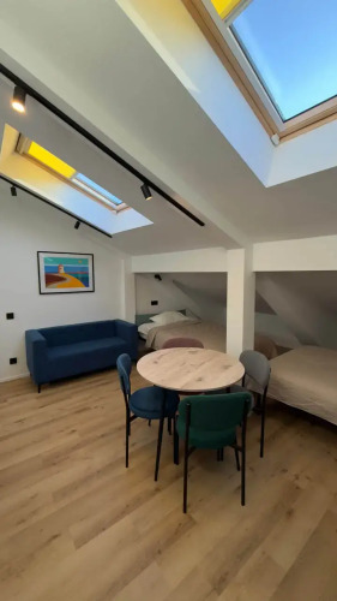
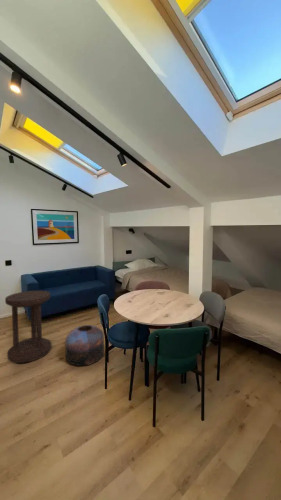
+ pouf (85, 341)
+ side table (31, 323)
